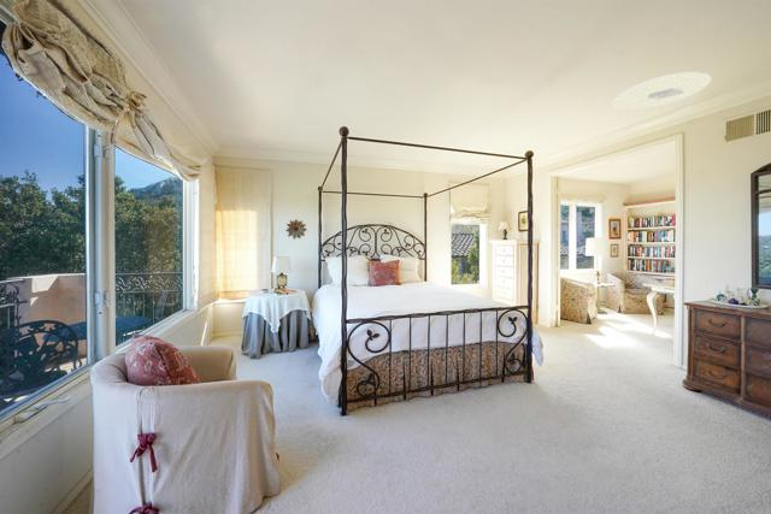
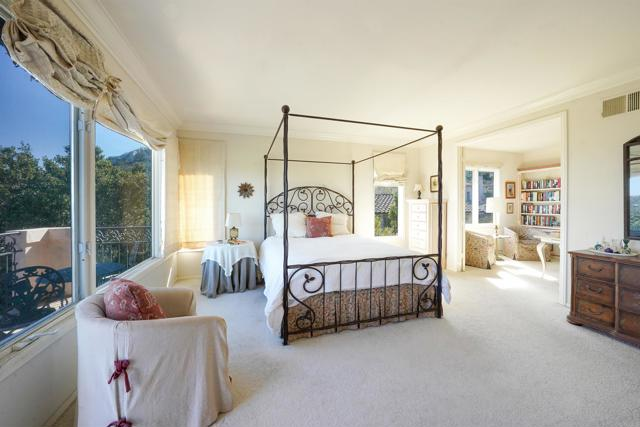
- ceiling light (658, 90)
